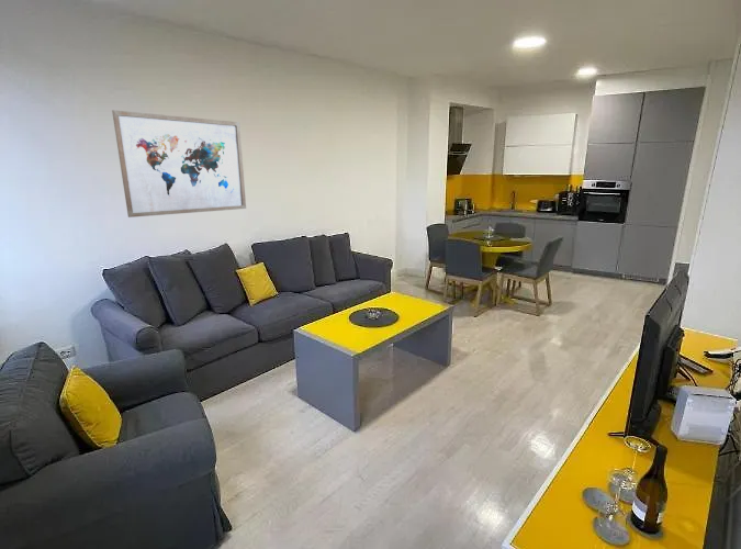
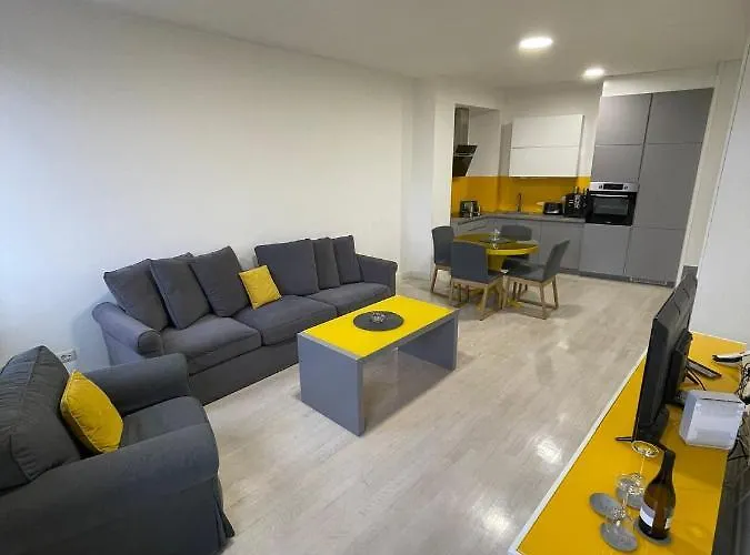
- wall art (188, 166)
